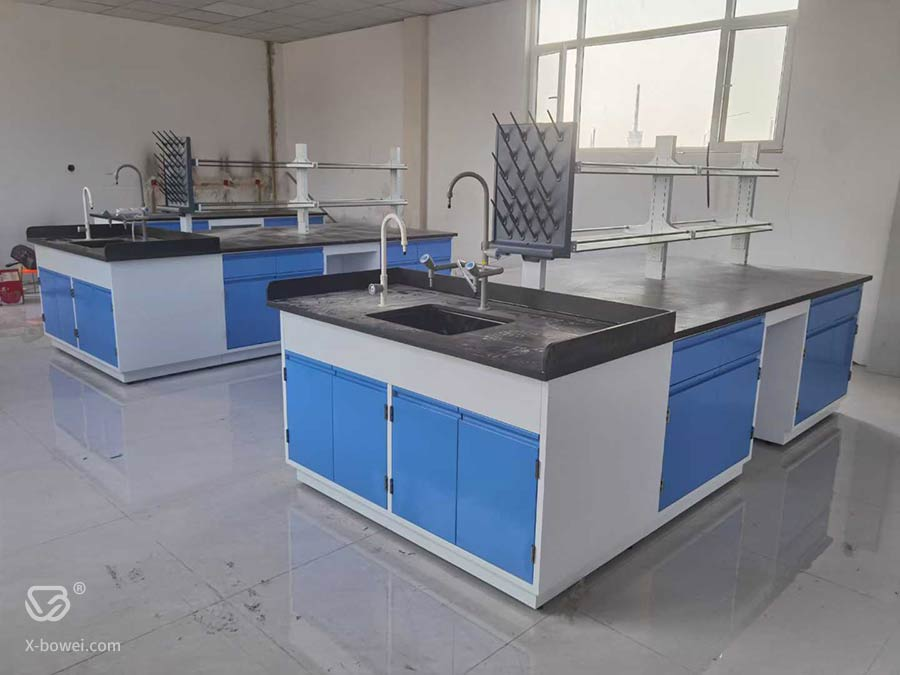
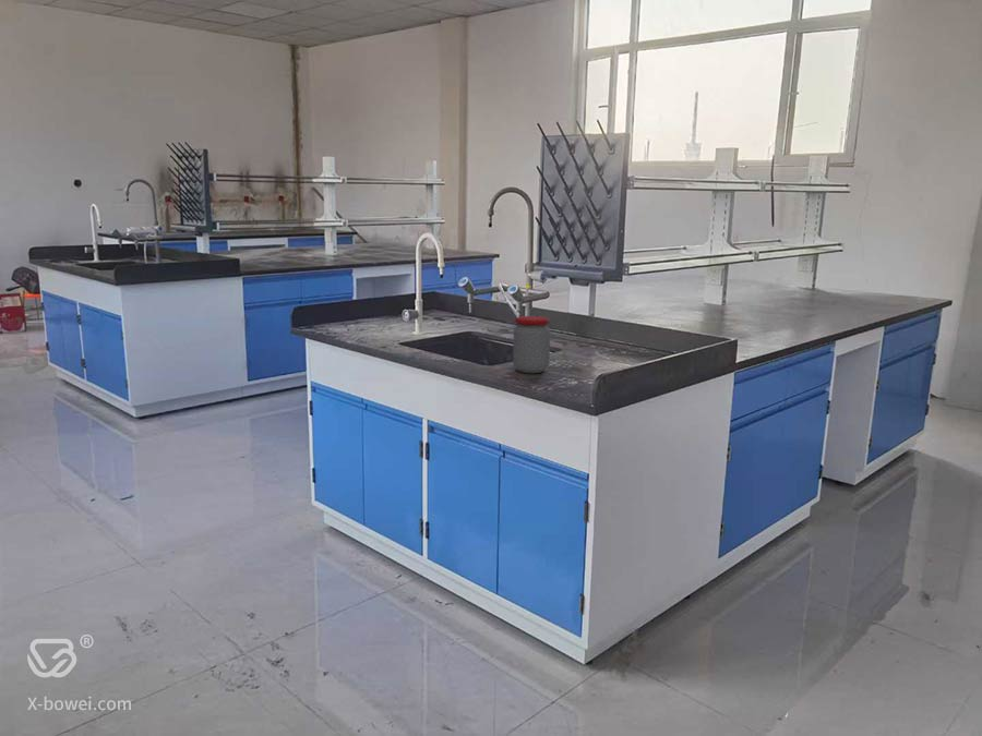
+ jar (531, 343)
